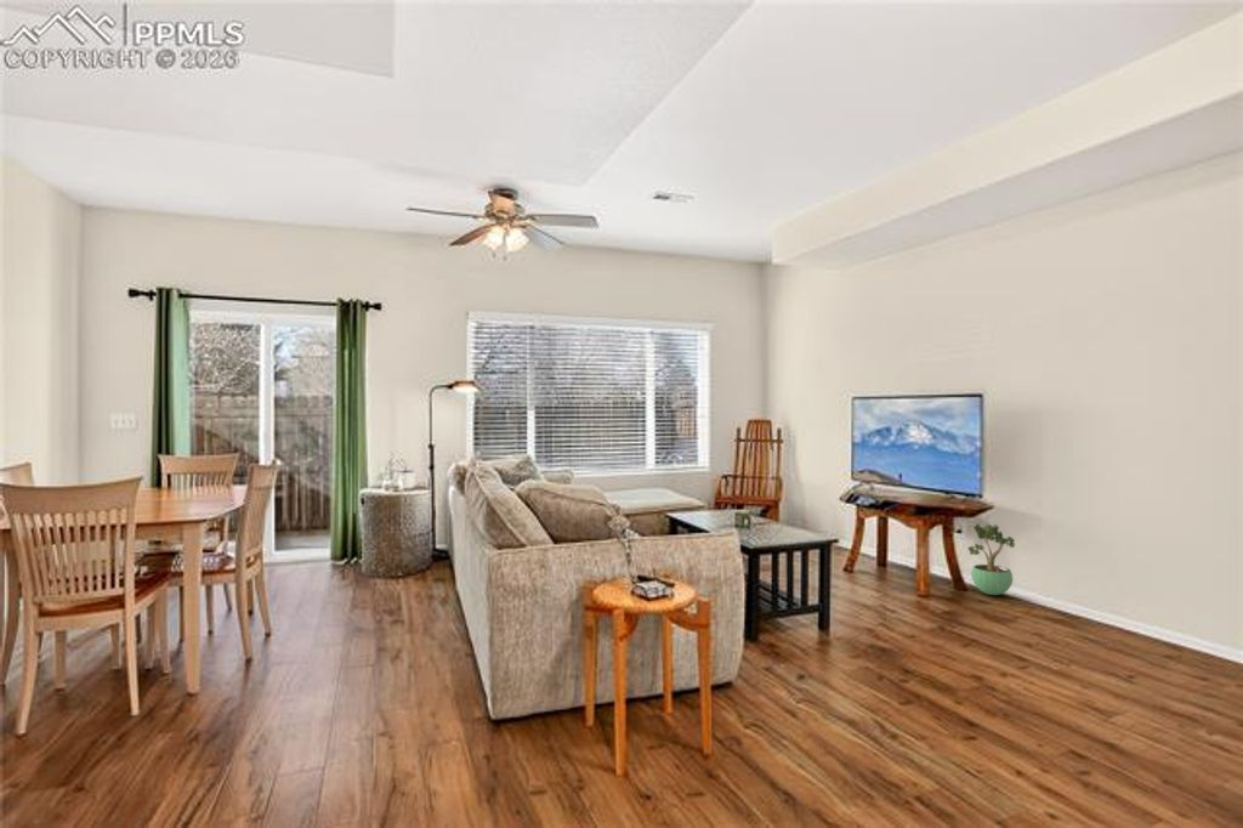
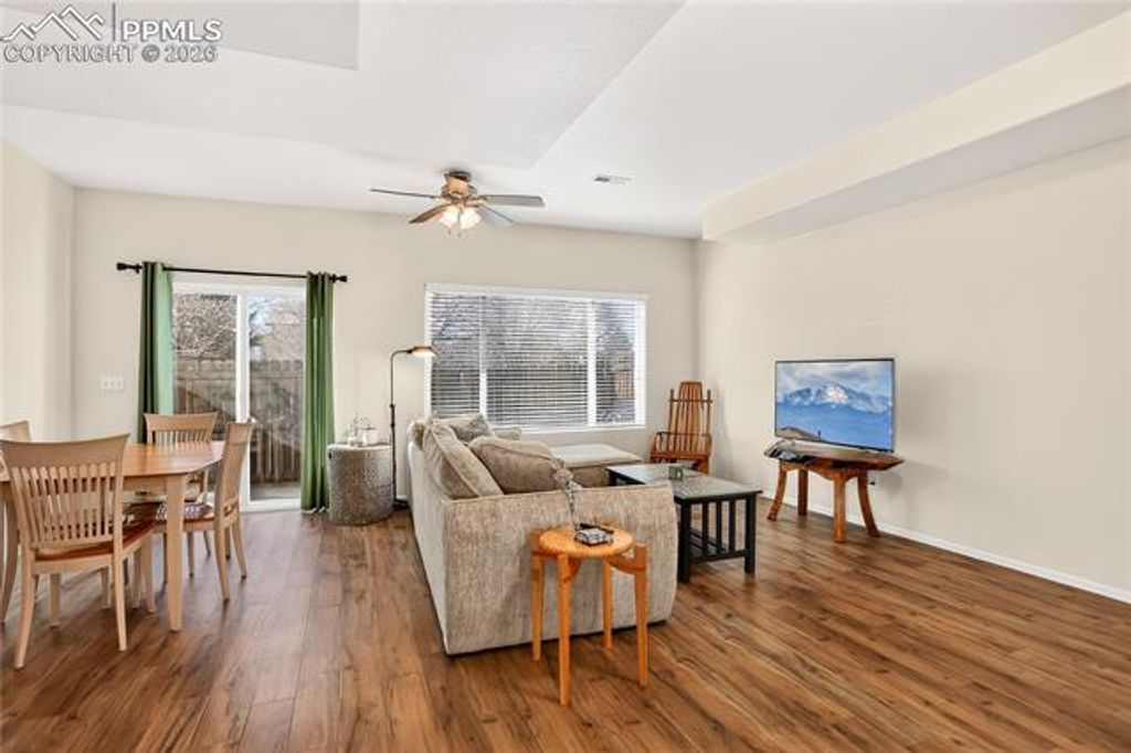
- potted plant (993, 558)
